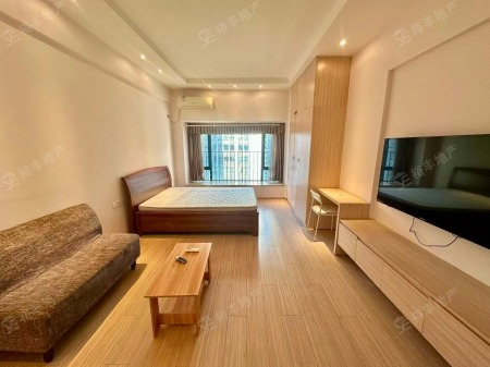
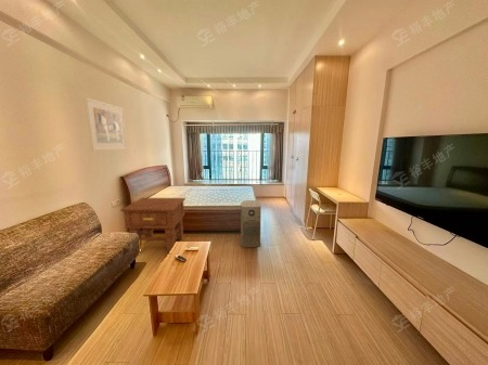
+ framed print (108, 127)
+ air purifier (249, 222)
+ side table (157, 224)
